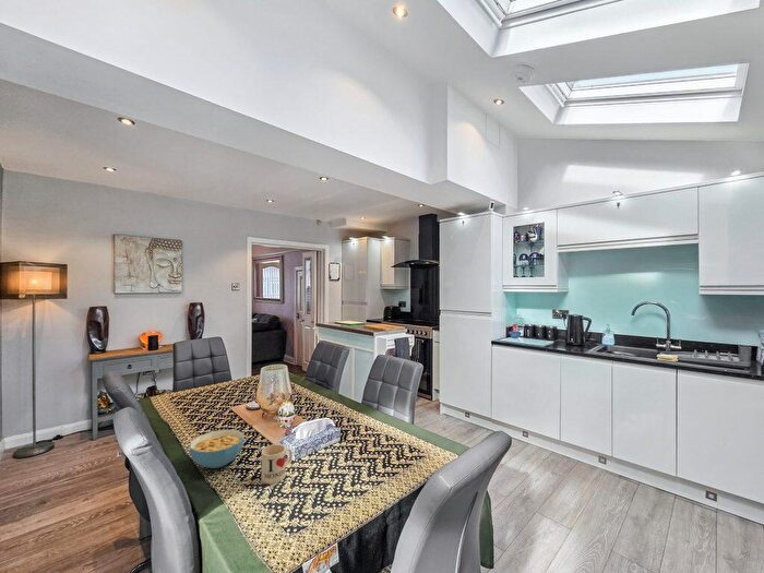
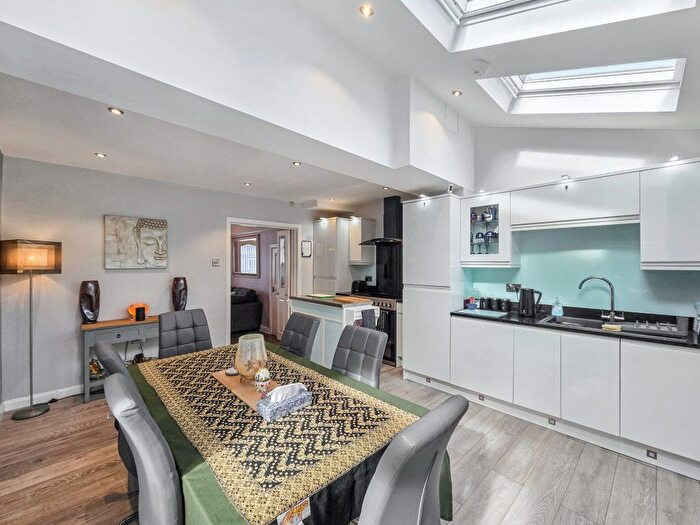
- cereal bowl (217, 452)
- mug (277, 461)
